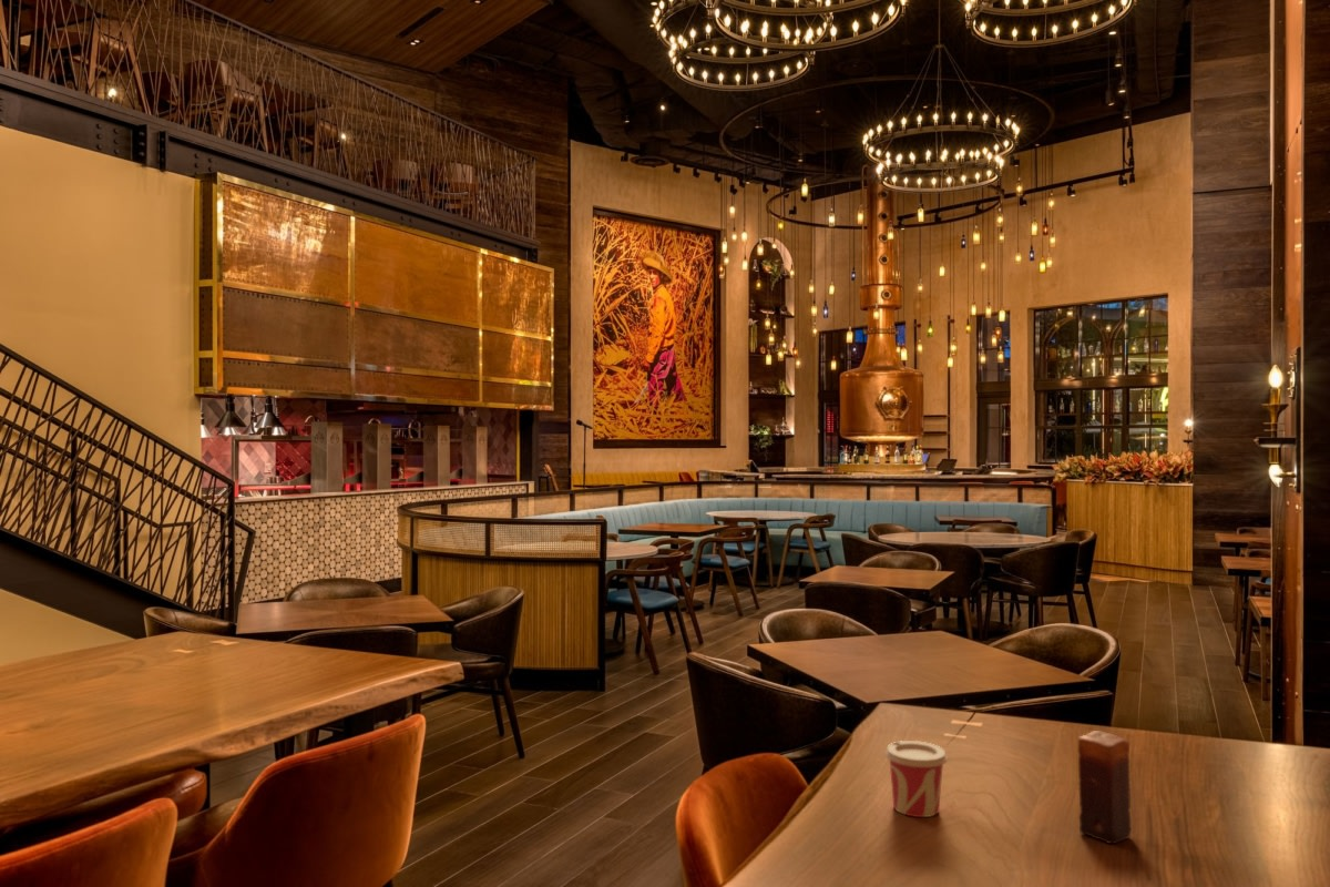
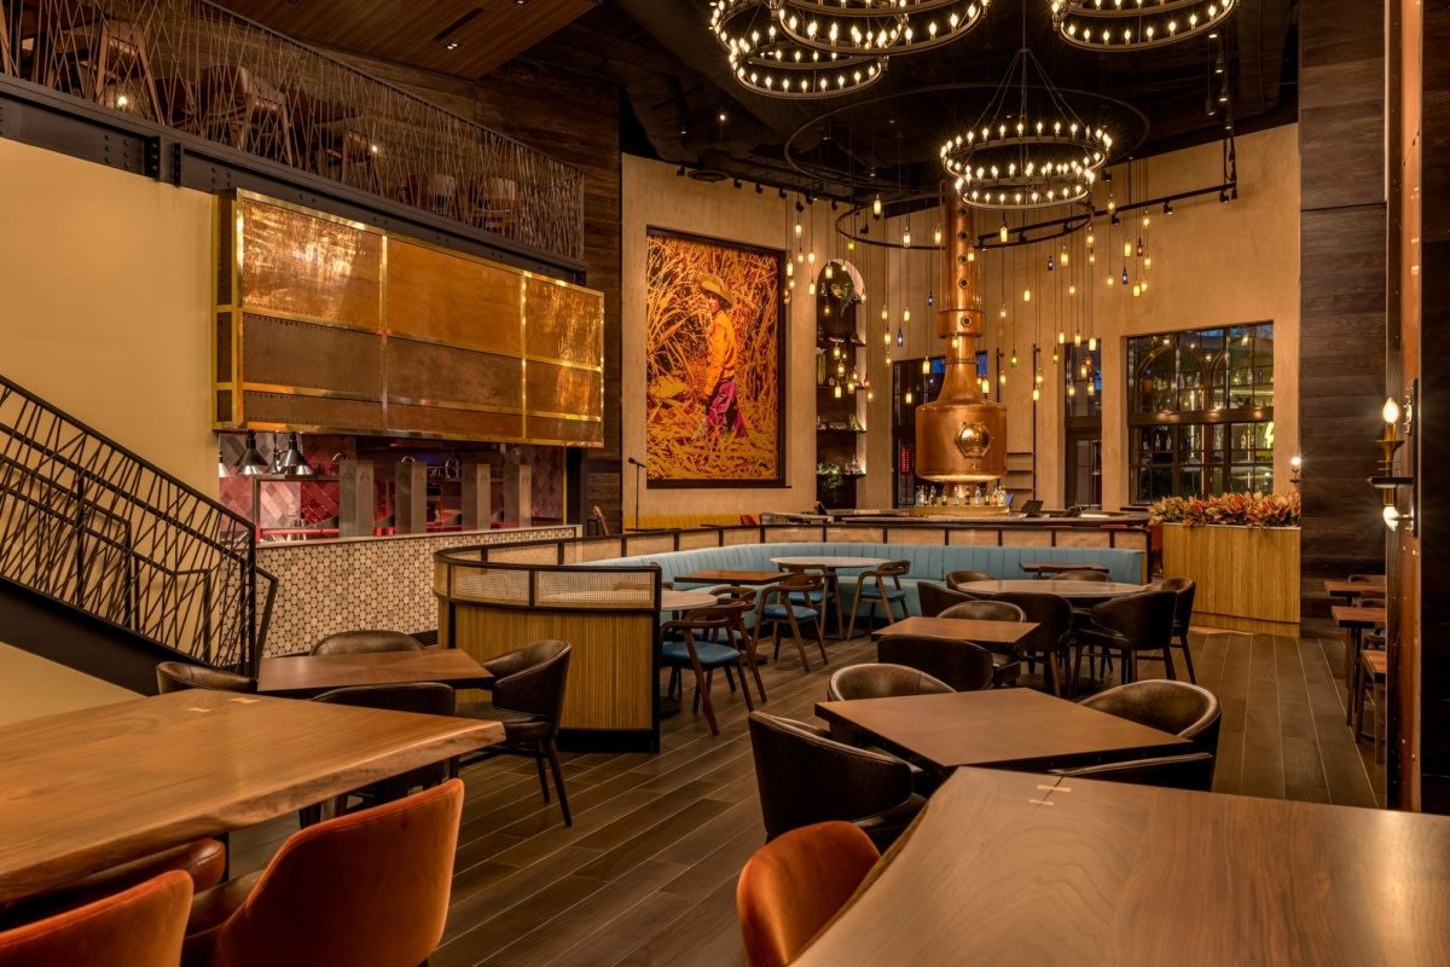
- candle (1104, 785)
- cup (915, 778)
